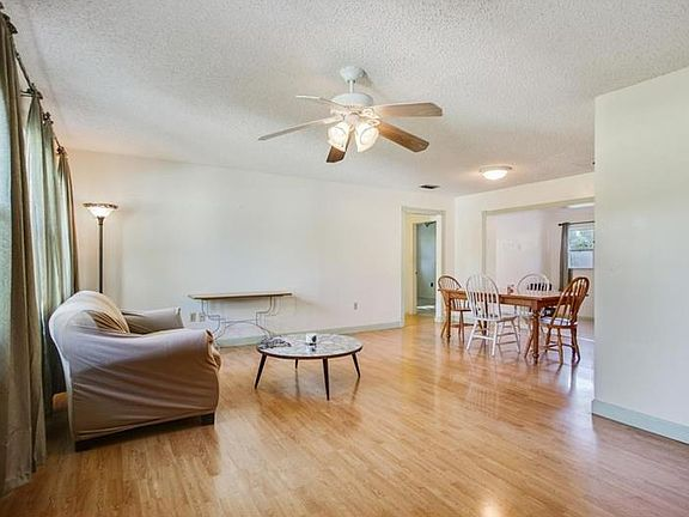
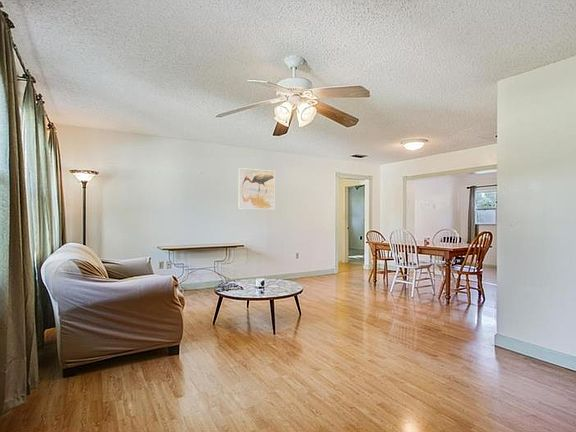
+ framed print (257, 189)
